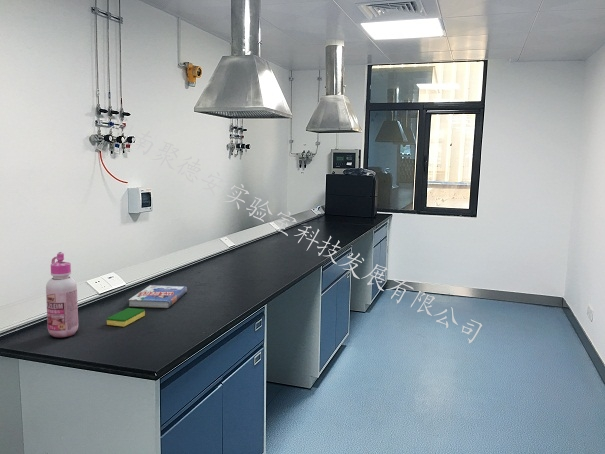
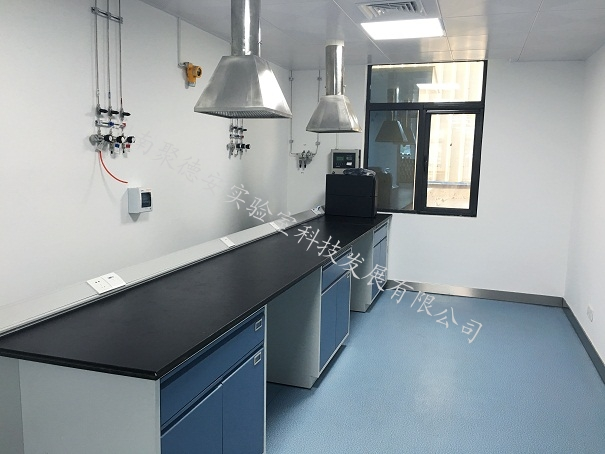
- dish sponge (126, 316)
- glue bottle (61, 293)
- book (159, 295)
